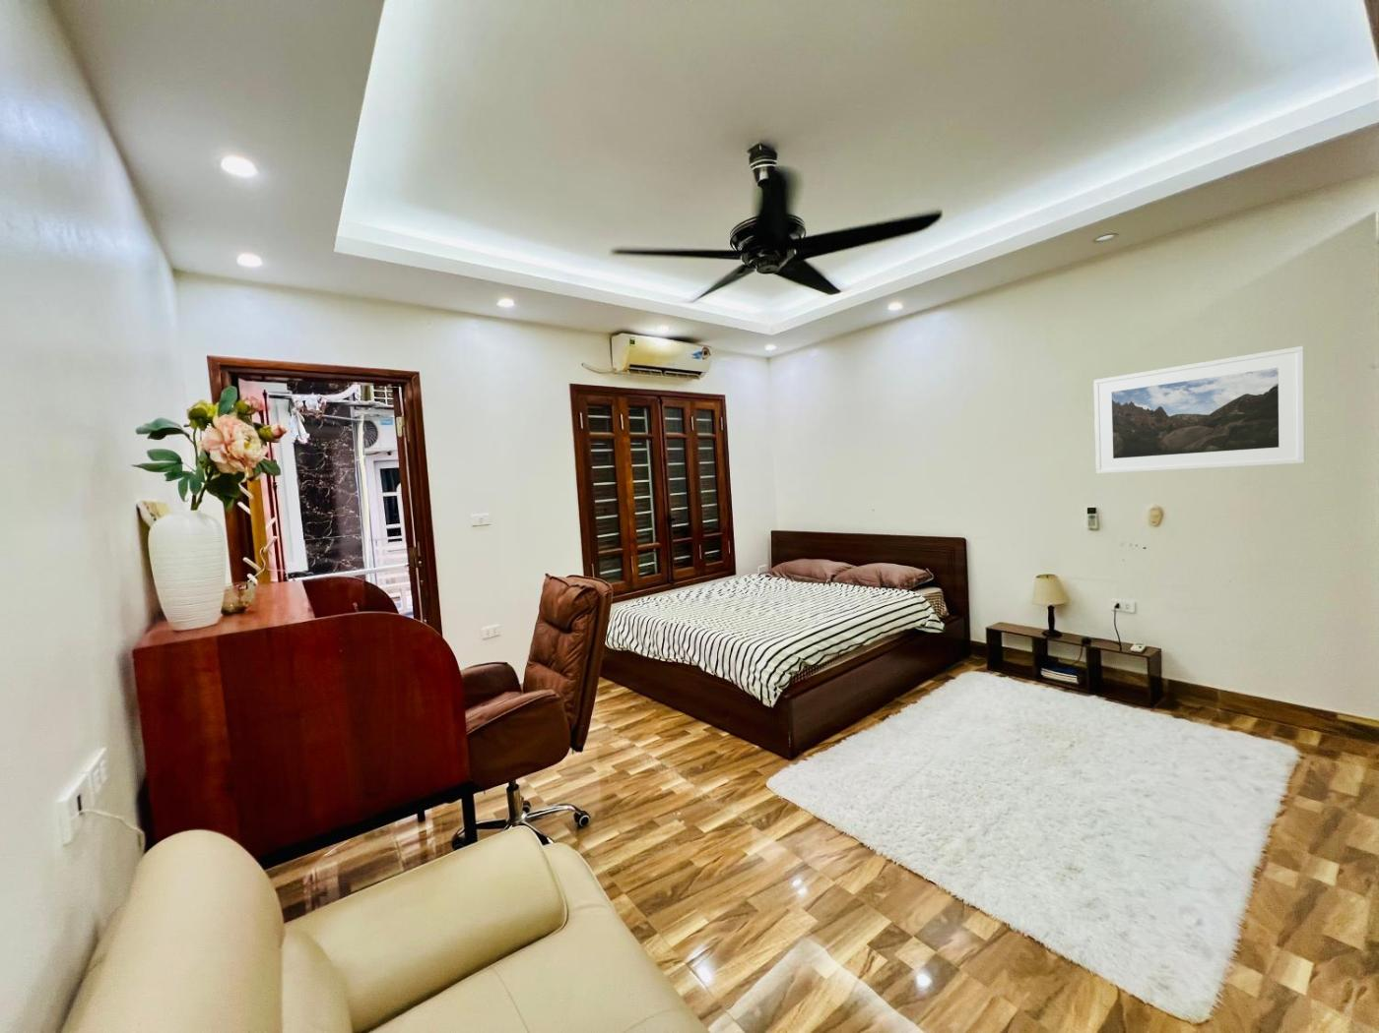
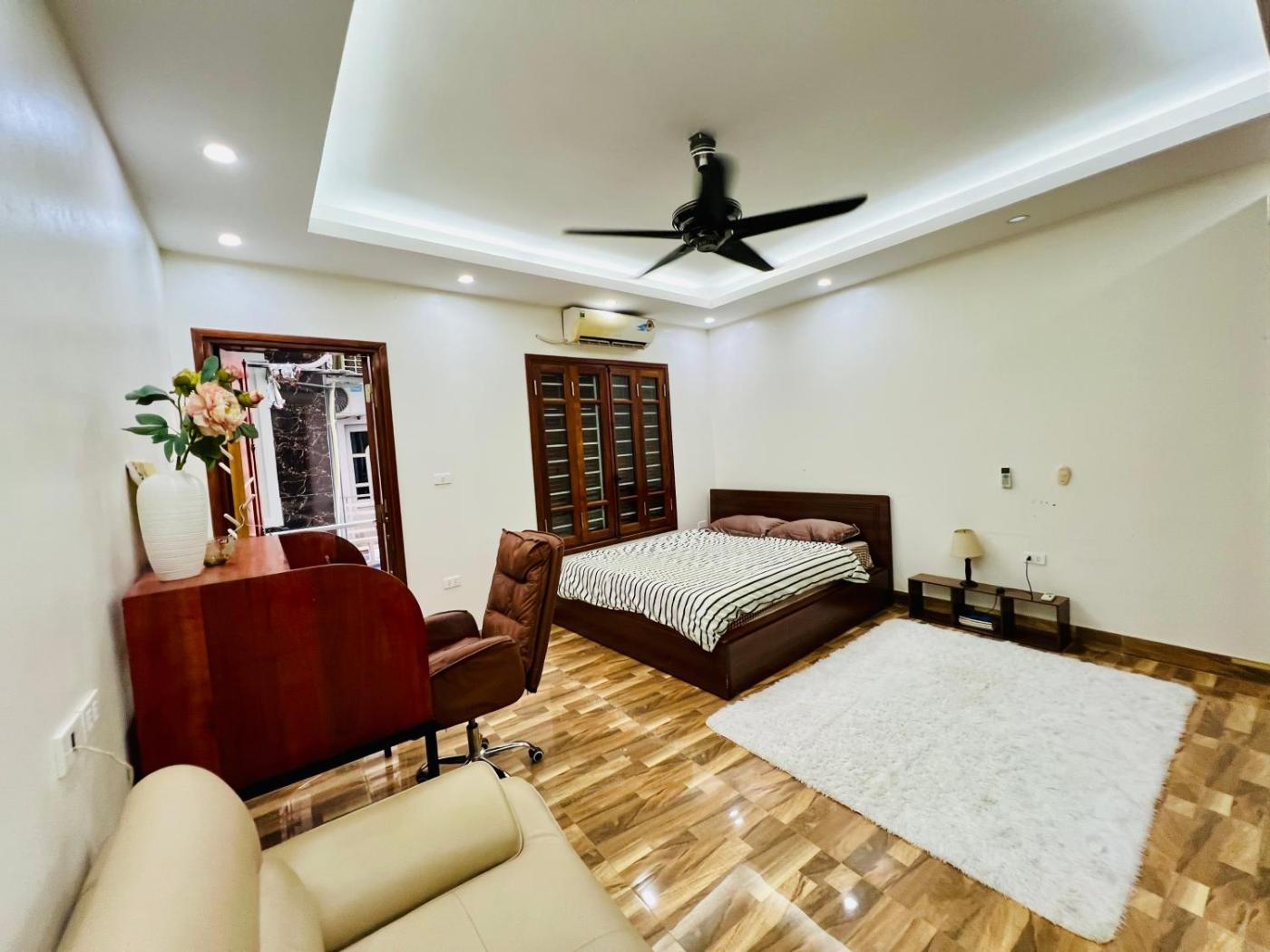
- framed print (1188, 417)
